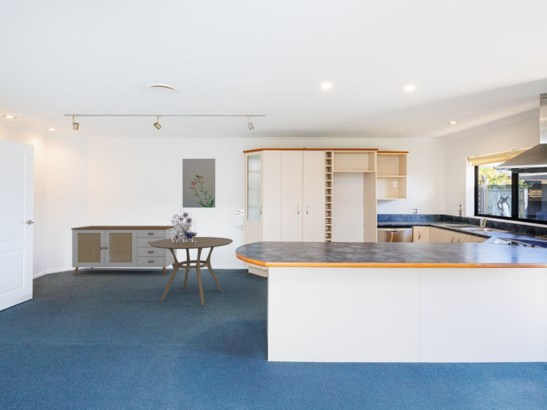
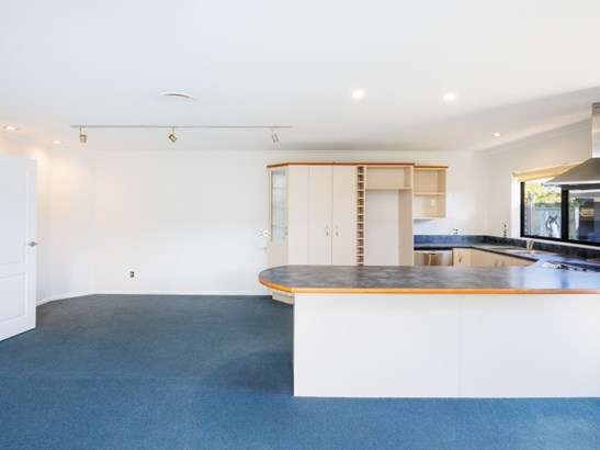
- sideboard (126, 249)
- wall art (198, 183)
- dining table (192, 268)
- bouquet (184, 223)
